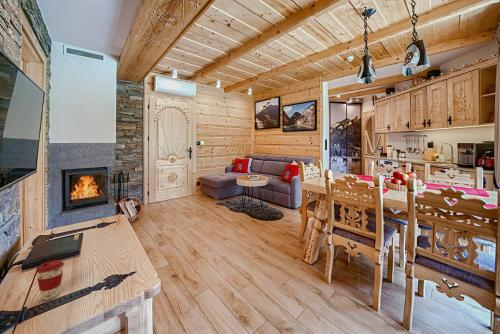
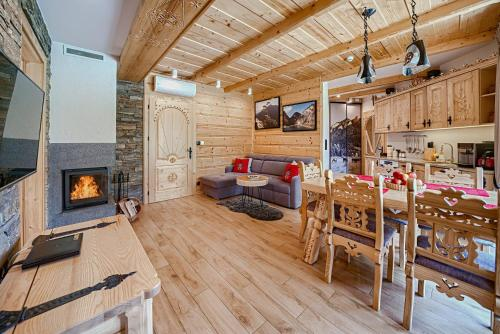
- coffee cup (50, 279)
